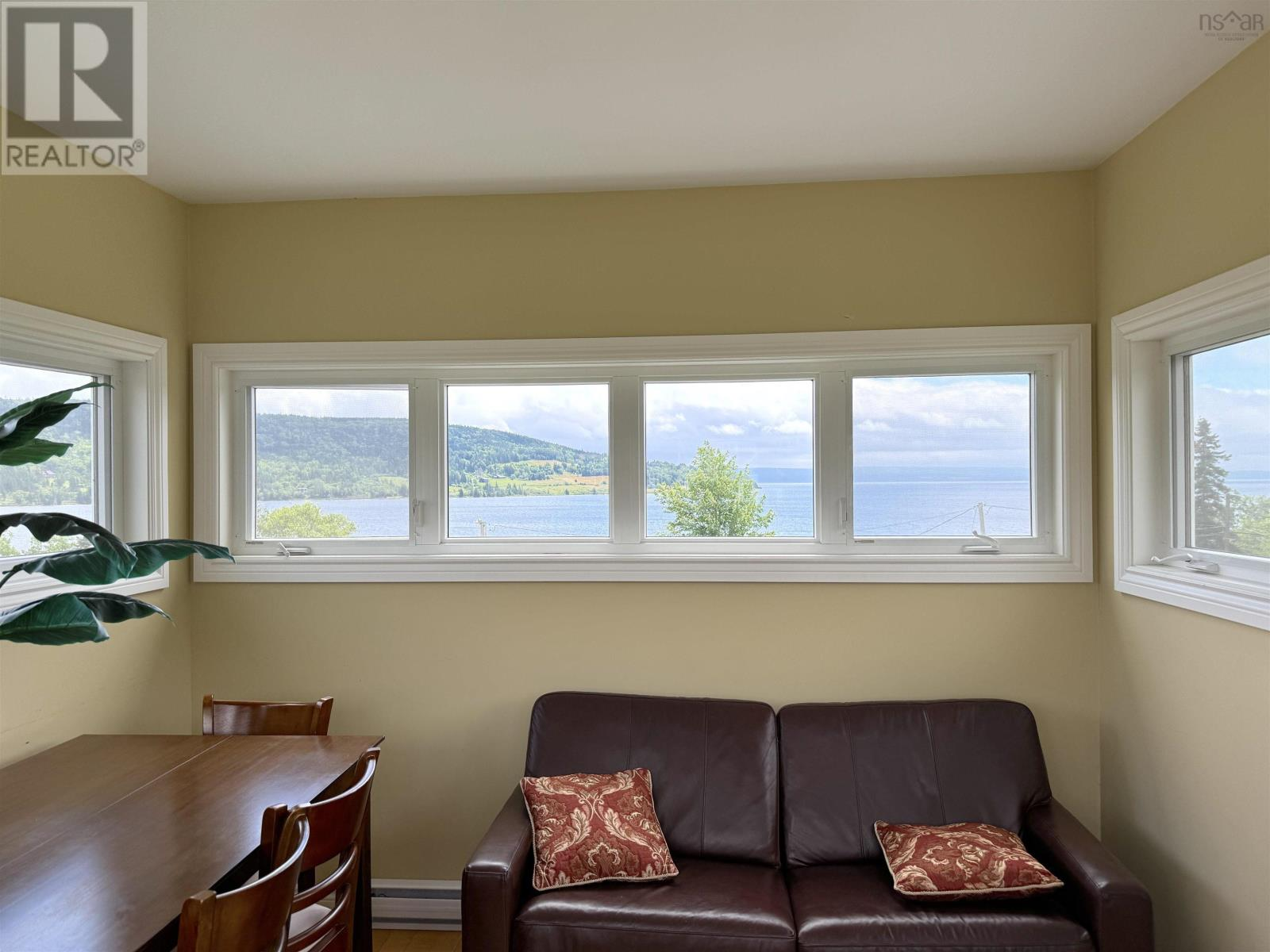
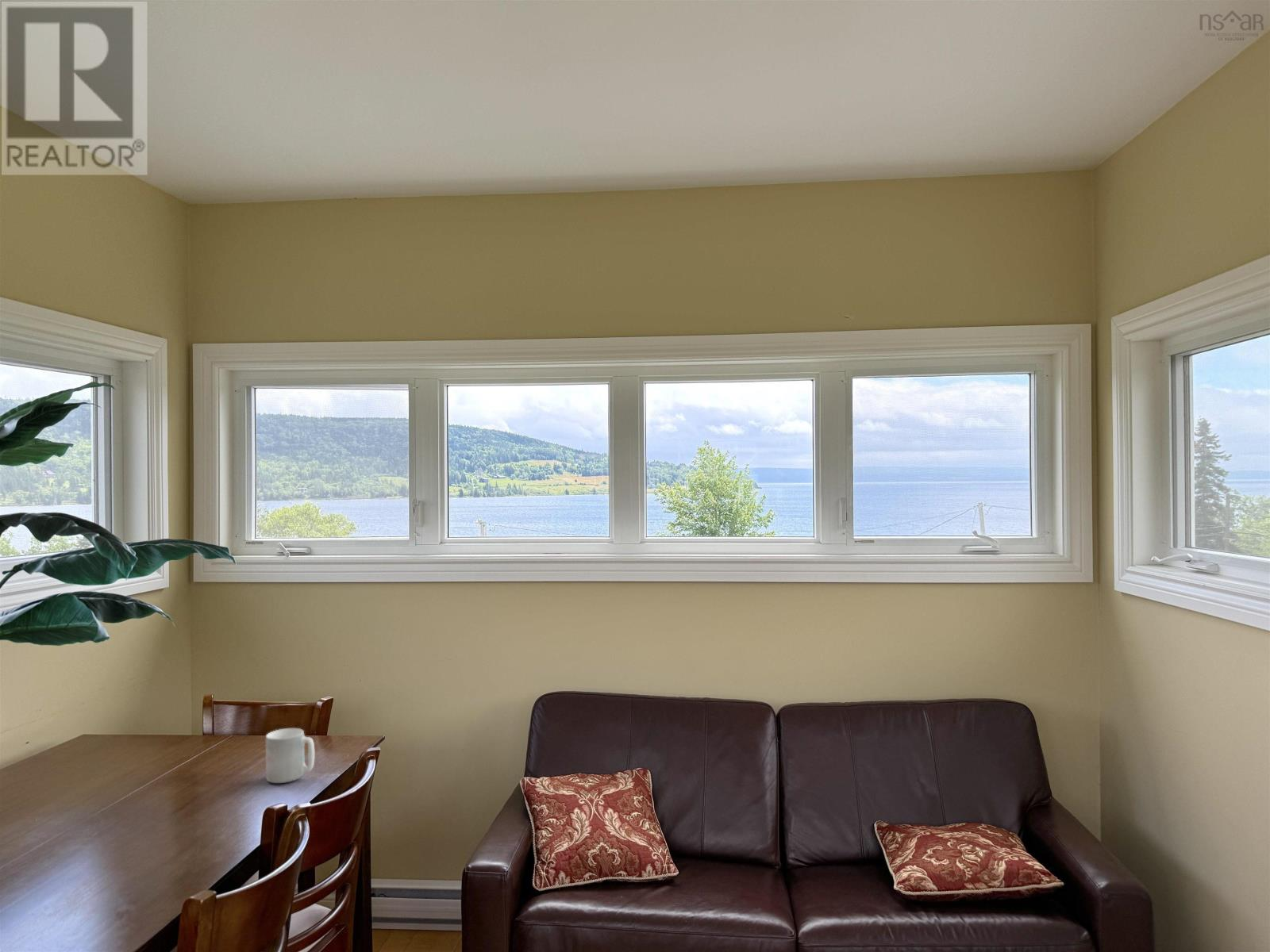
+ mug (290, 754)
